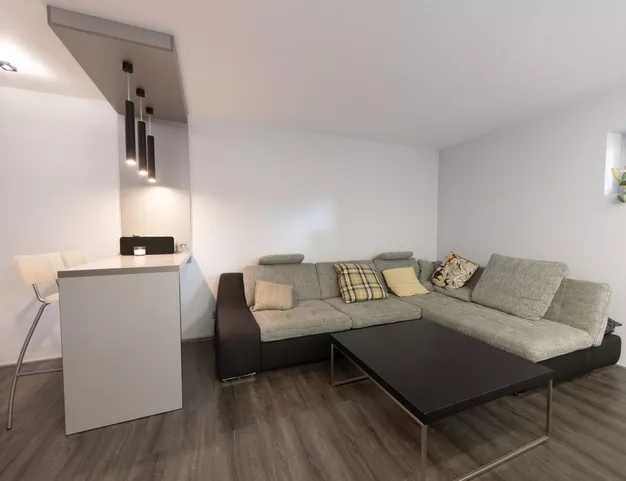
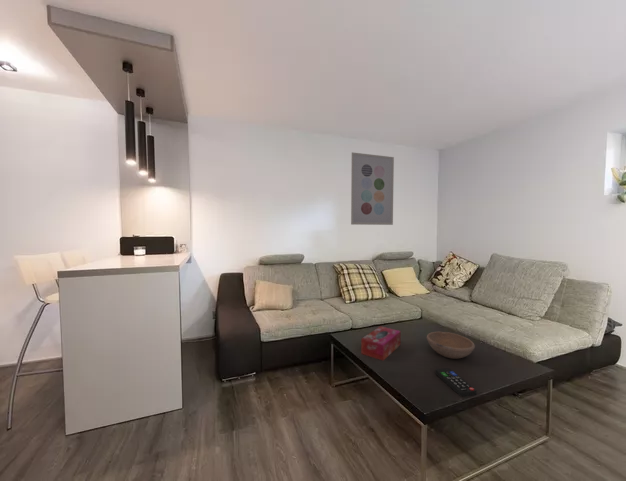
+ remote control (454, 380)
+ tissue box (381, 342)
+ wall art (372, 190)
+ bowl (449, 346)
